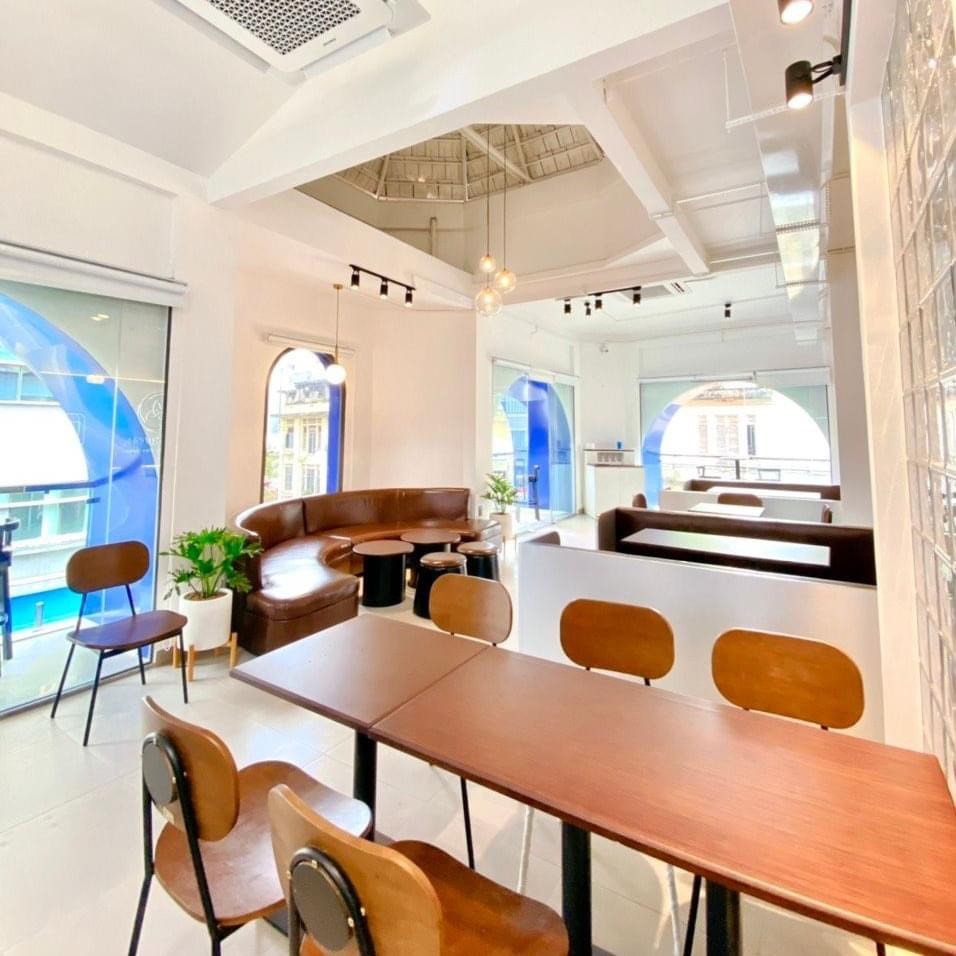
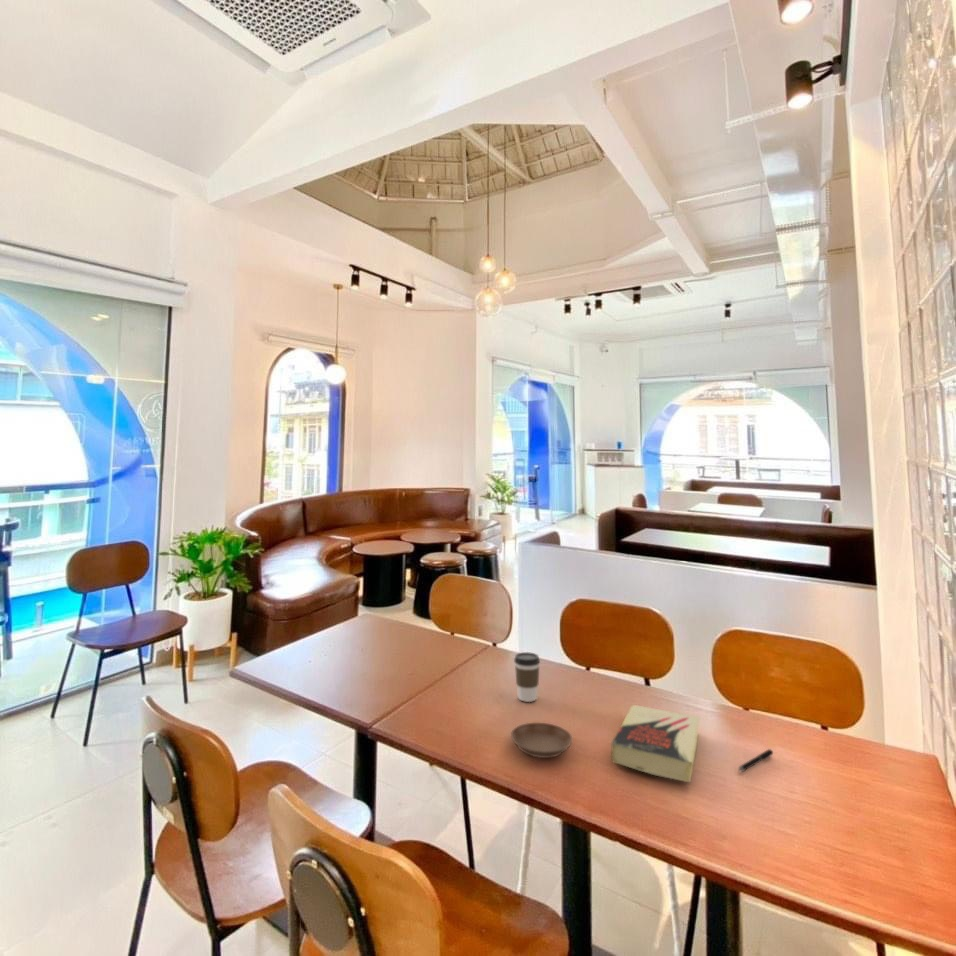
+ pen (755, 760)
+ coffee cup (527, 676)
+ book (658, 738)
+ saucer (541, 741)
